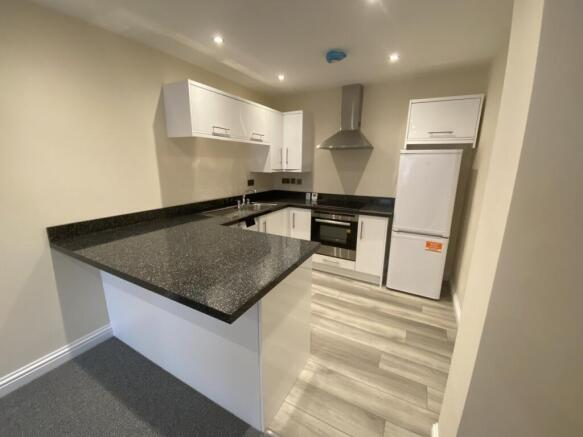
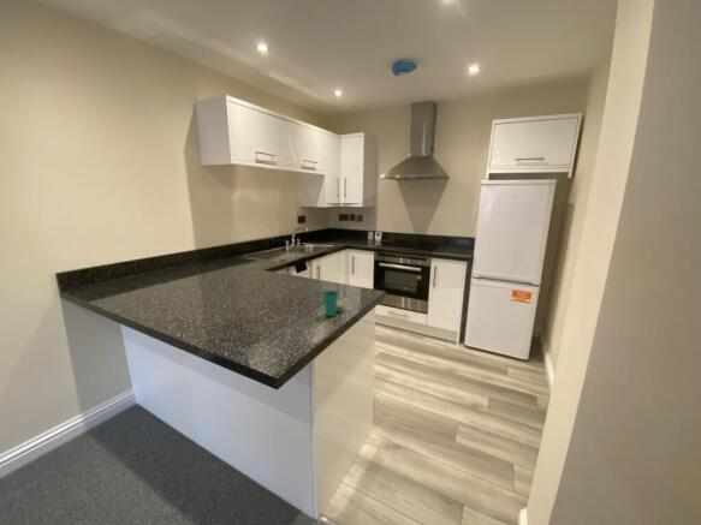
+ cup (333, 302)
